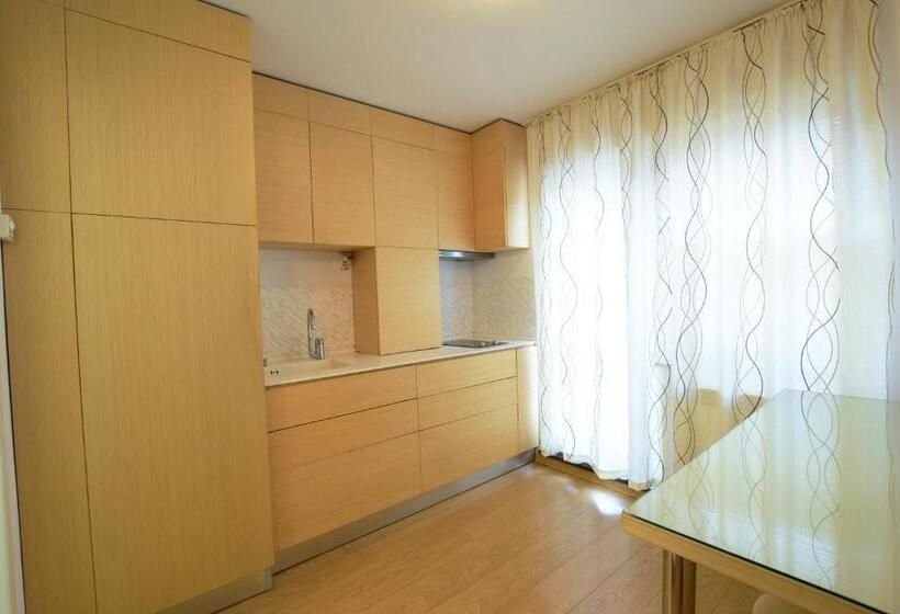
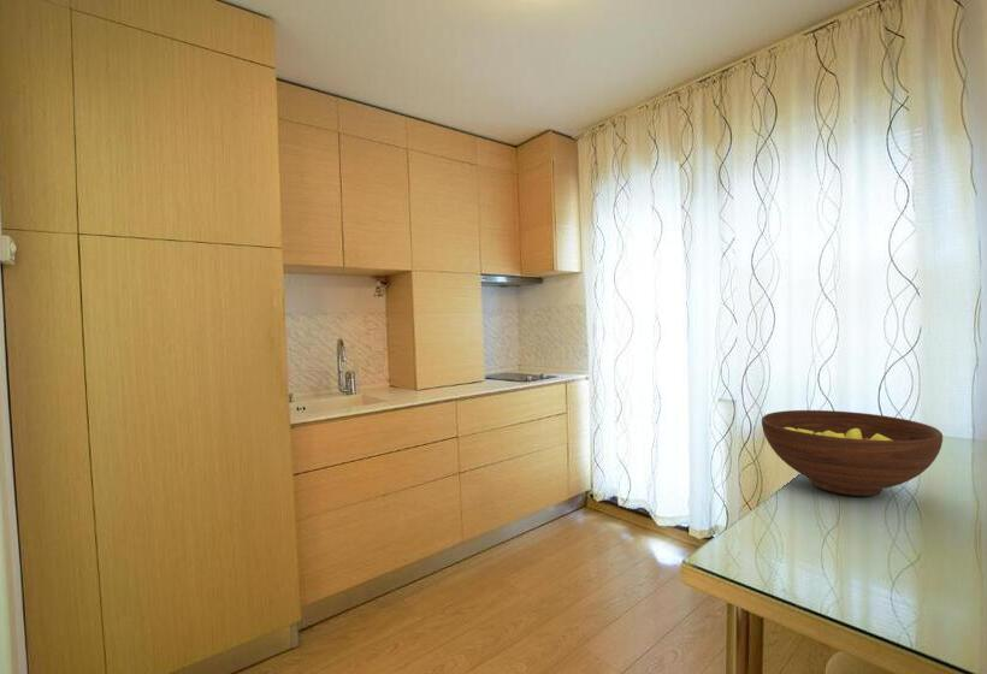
+ fruit bowl (844, 455)
